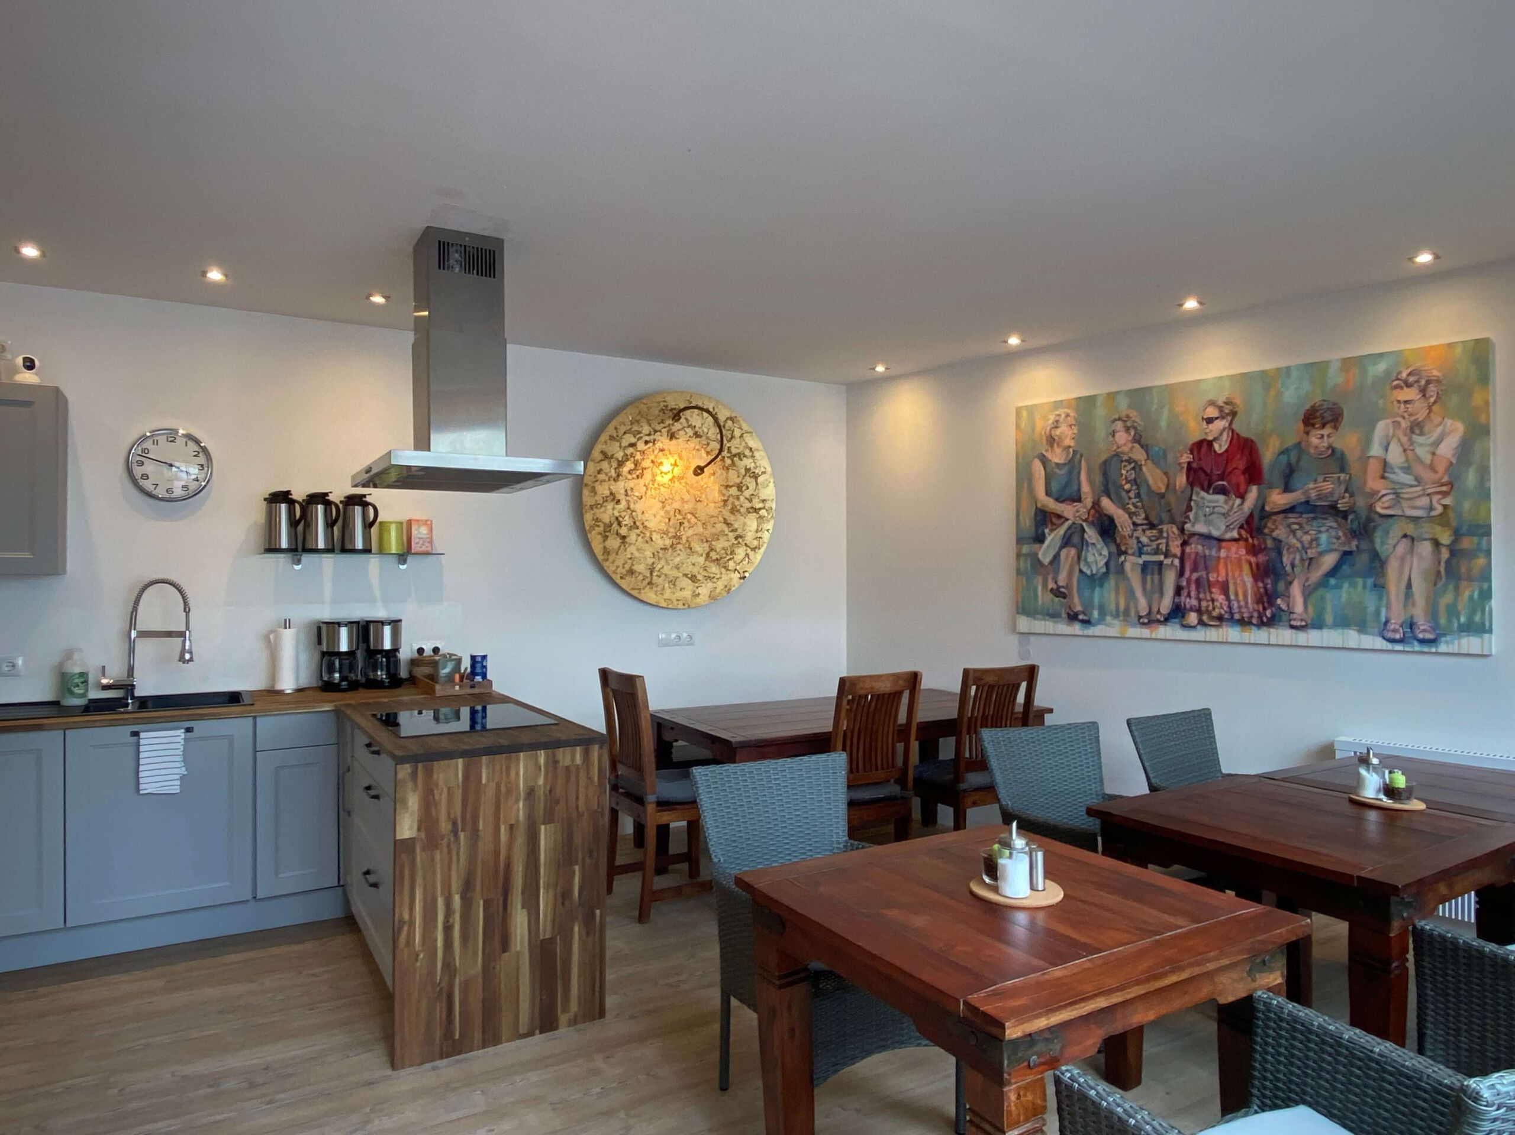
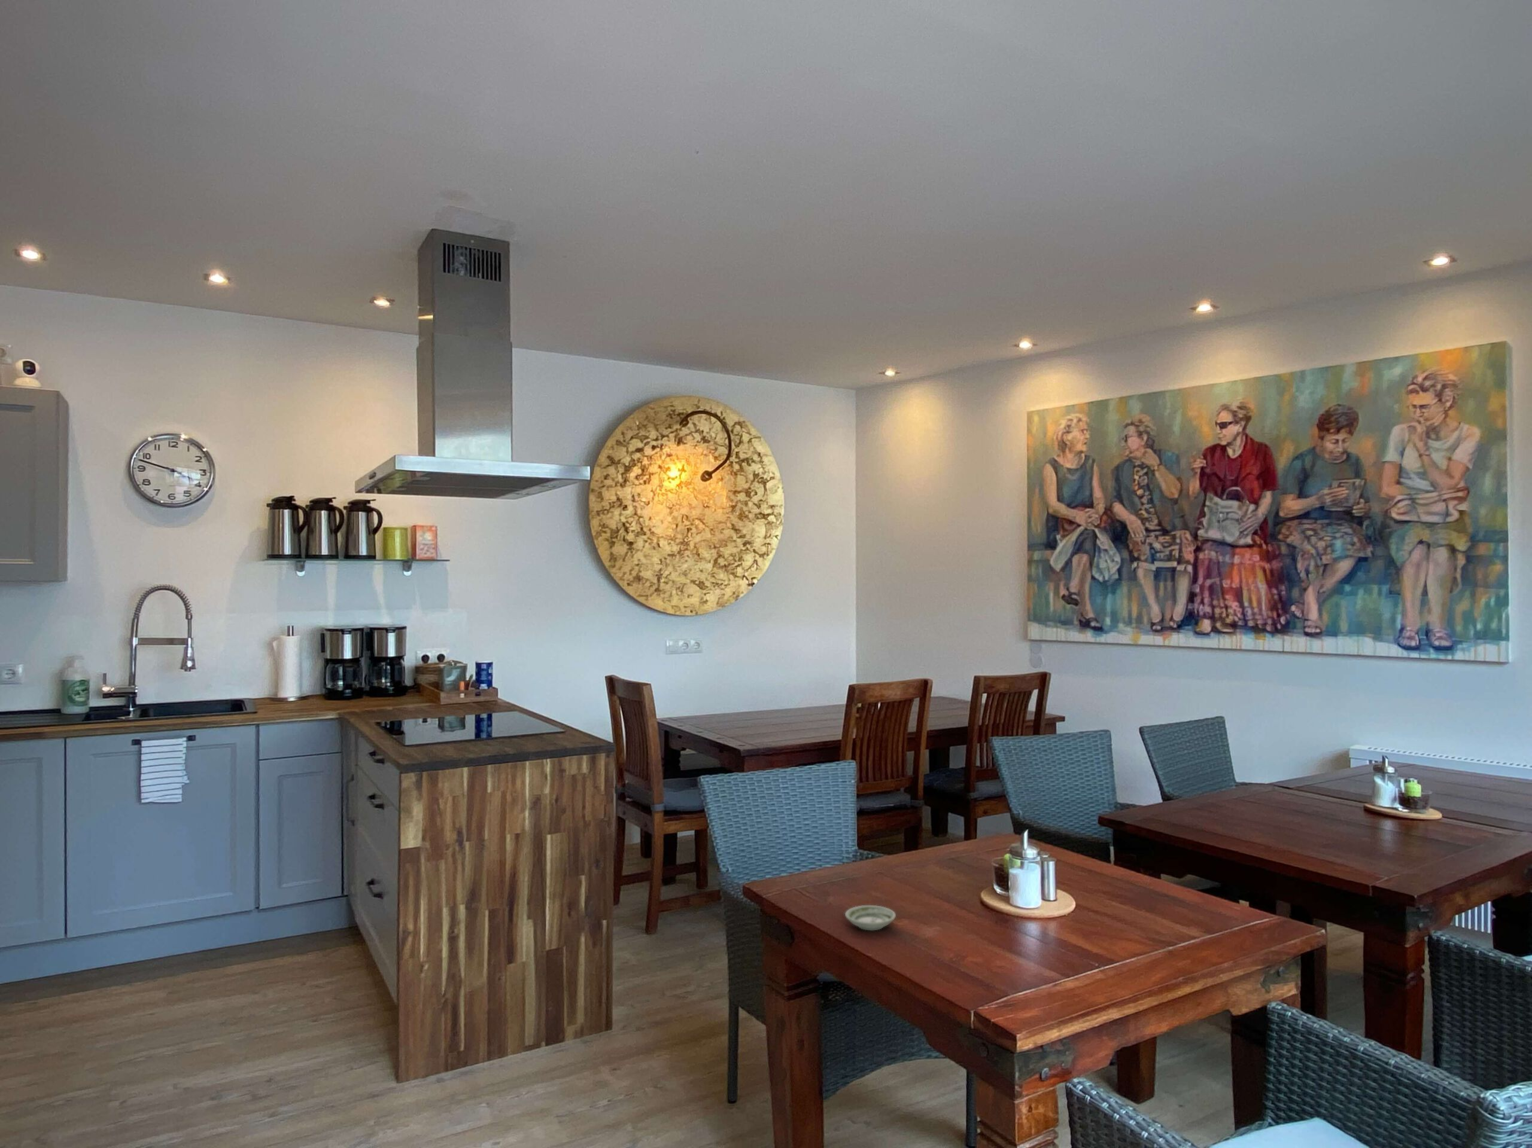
+ saucer (870, 919)
